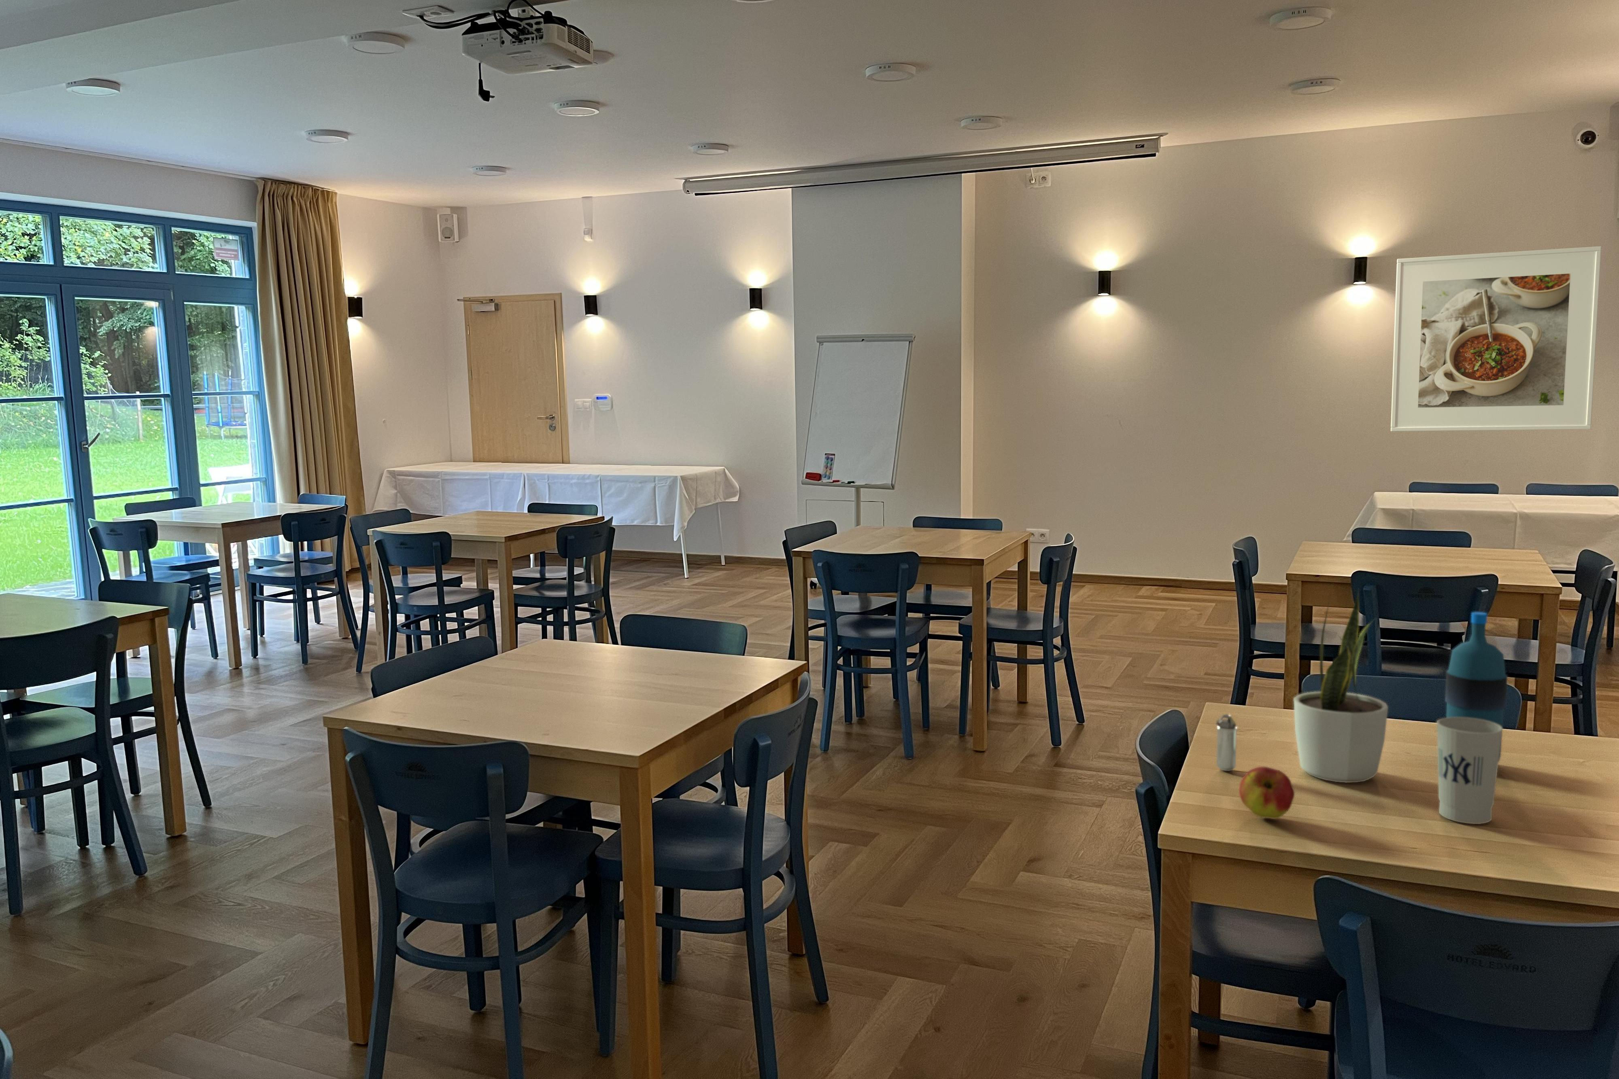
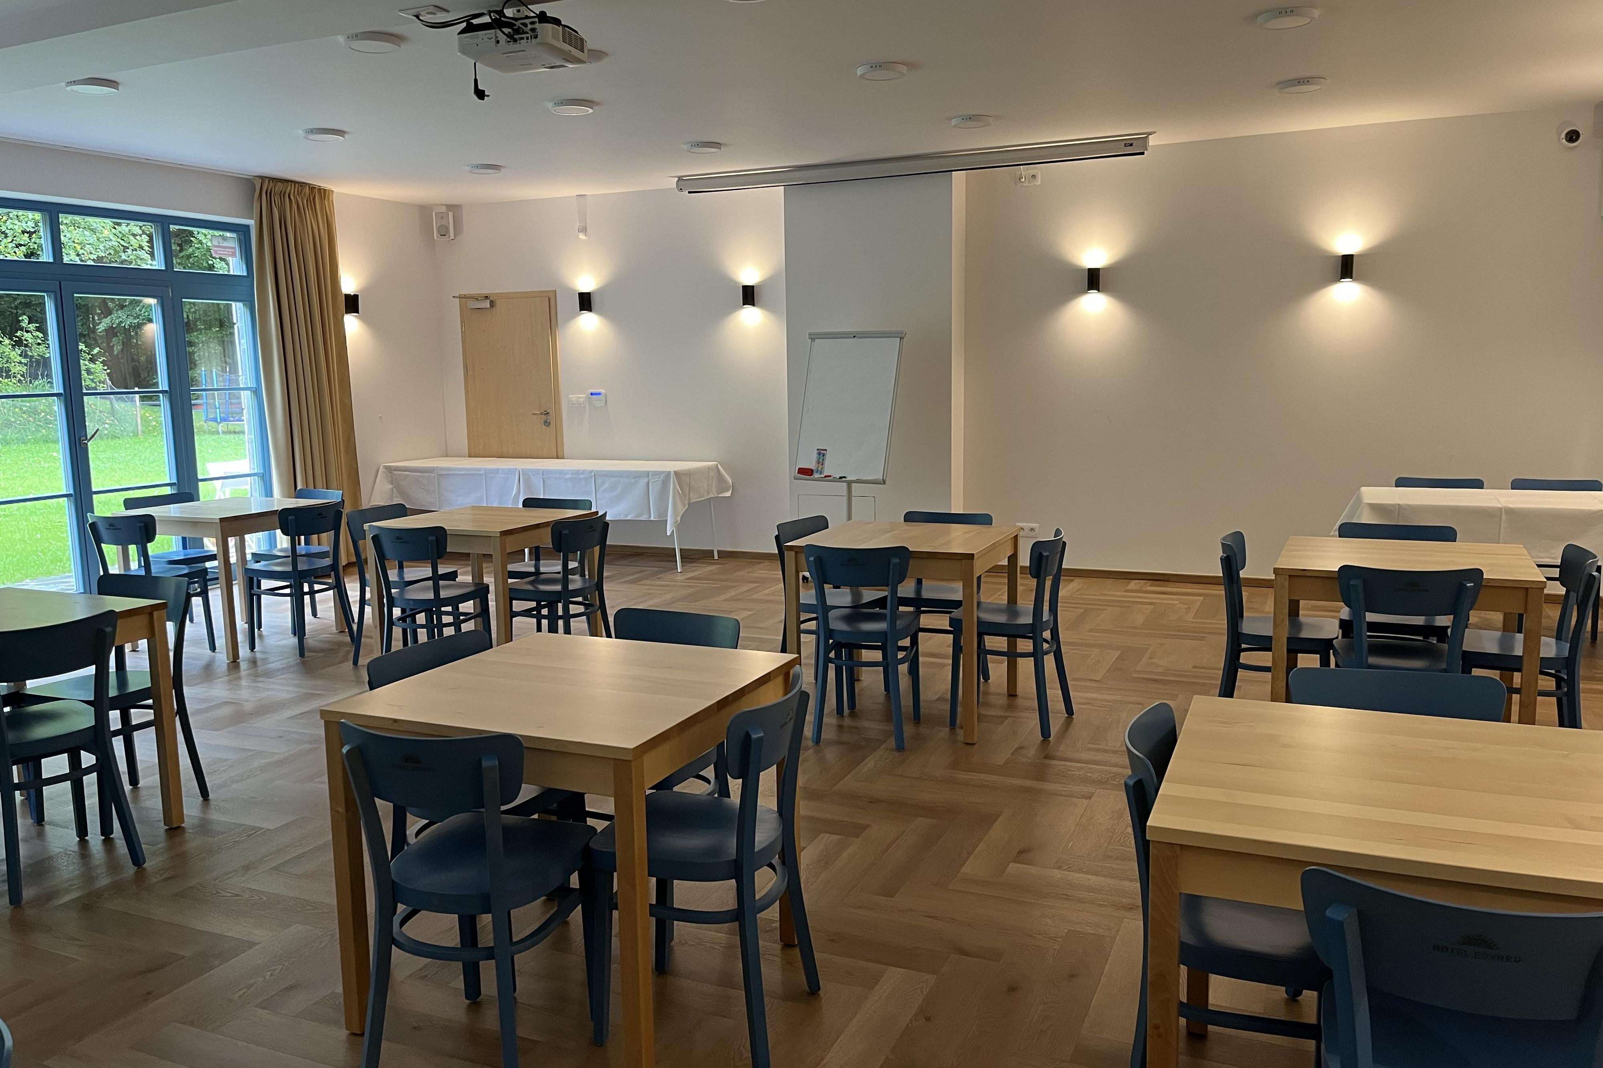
- cup (1467, 771)
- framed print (1491, 342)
- potted plant (1341, 678)
- apple (1266, 792)
- water bottle (1476, 689)
- shaker (1226, 742)
